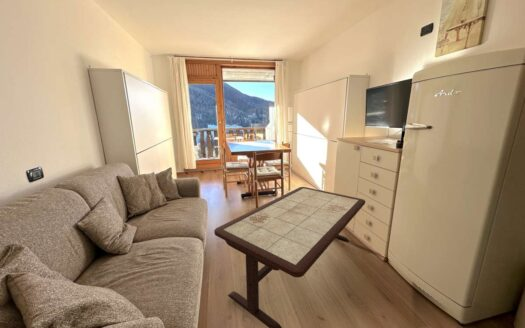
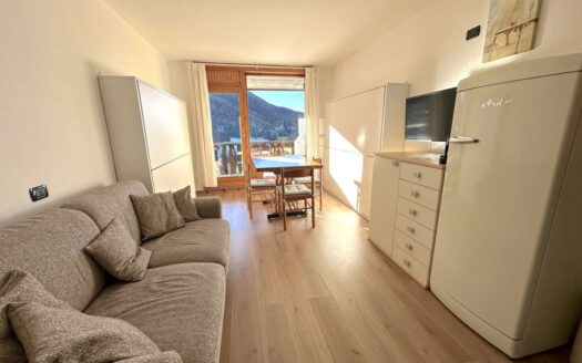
- coffee table (300, 238)
